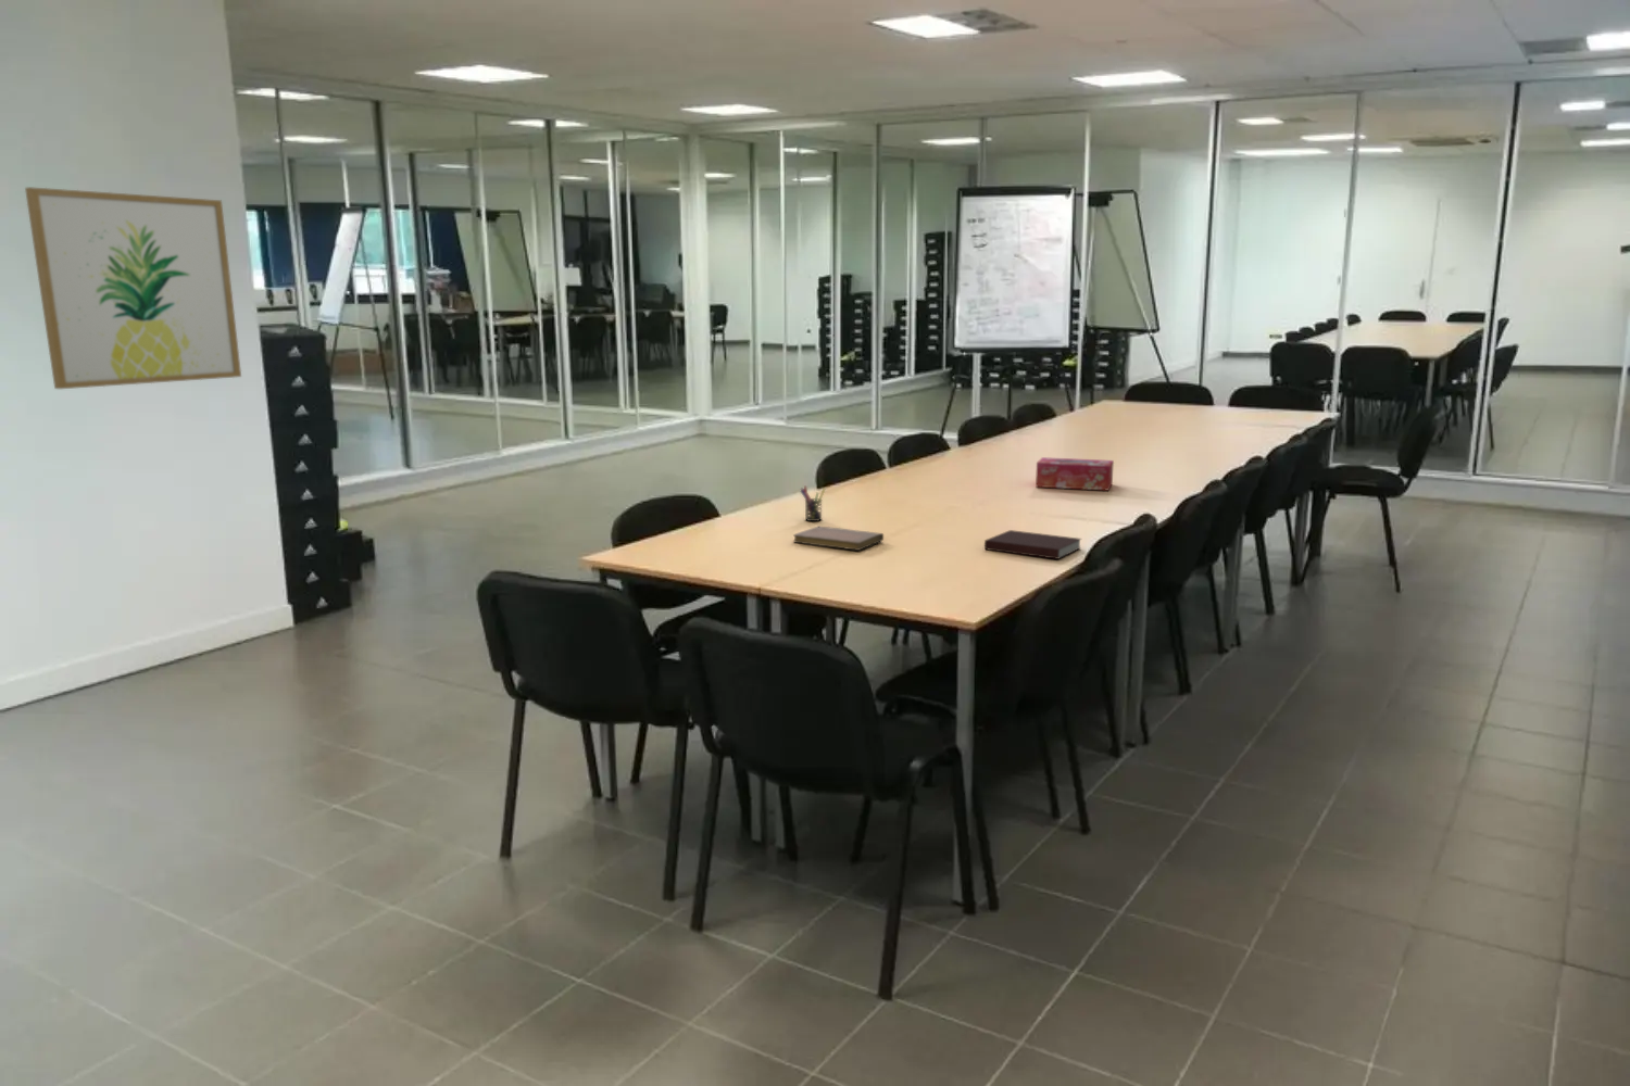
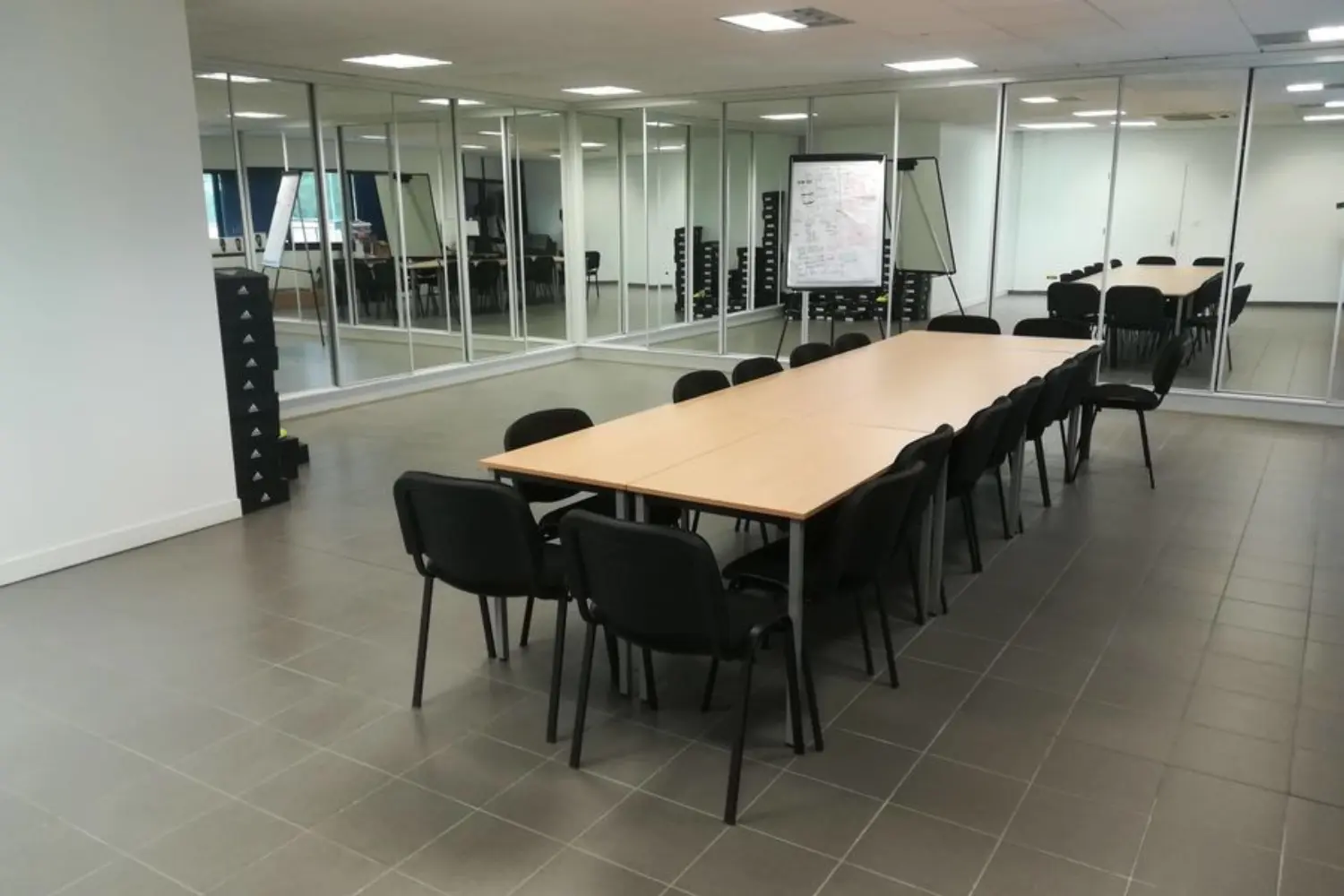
- notebook (838, 537)
- pen holder (813, 503)
- tissue box (1075, 474)
- wall art (141, 290)
- notebook (1032, 544)
